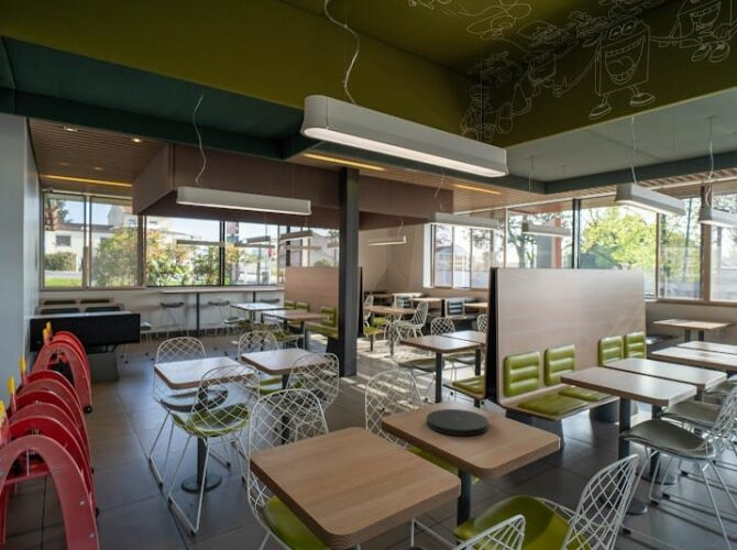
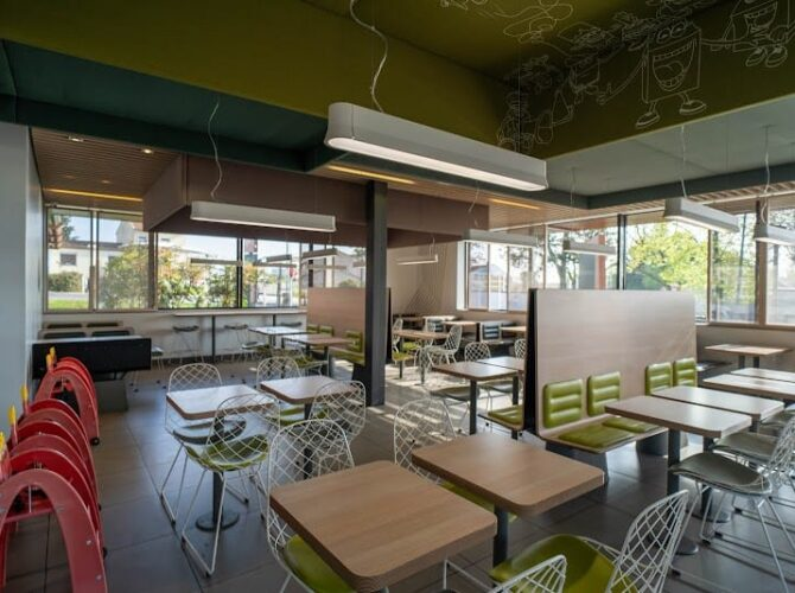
- plate (457, 421)
